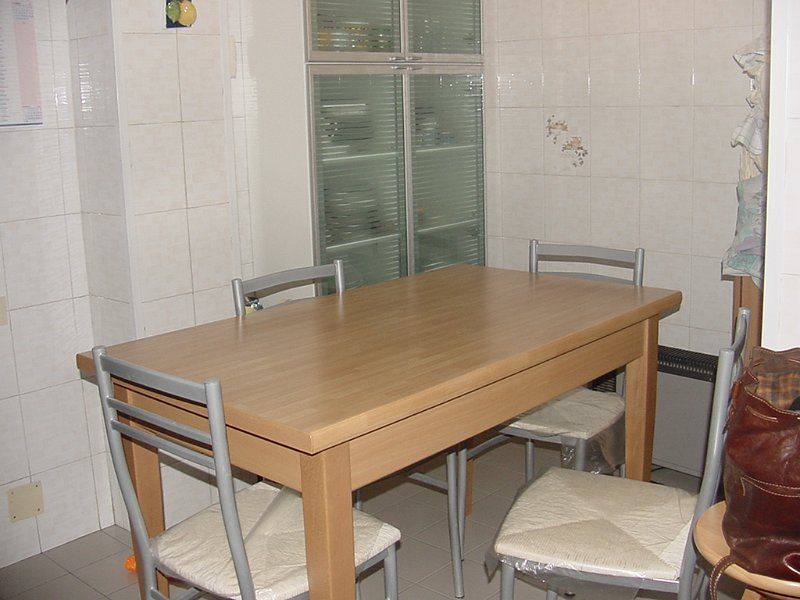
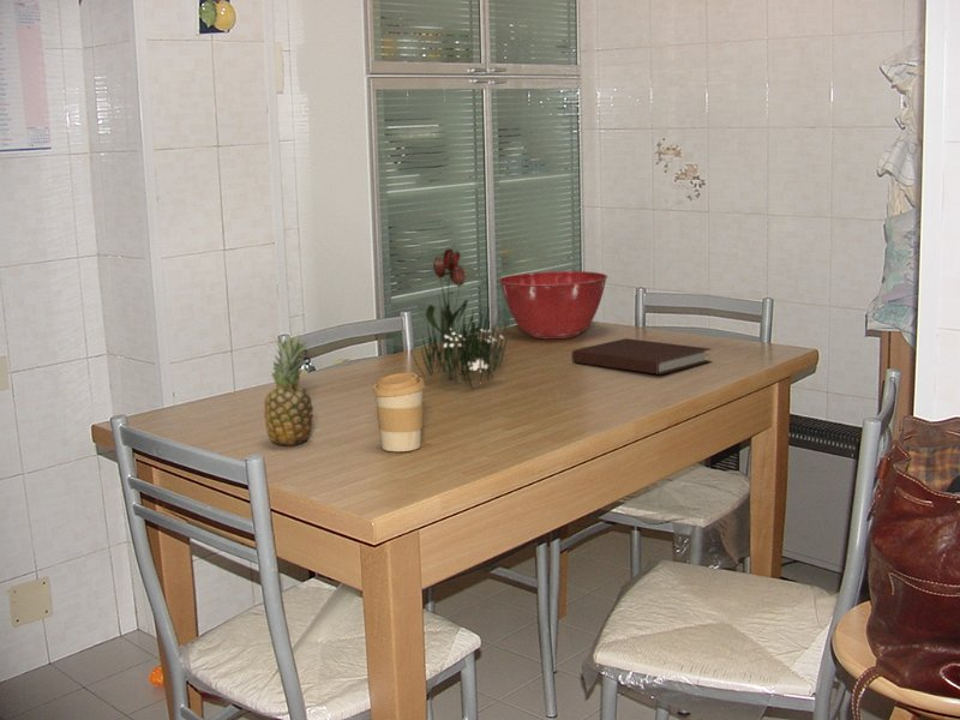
+ fruit (287, 388)
+ flower (463, 316)
+ coffee cup (400, 410)
+ mixing bowl (553, 305)
+ notebook (641, 355)
